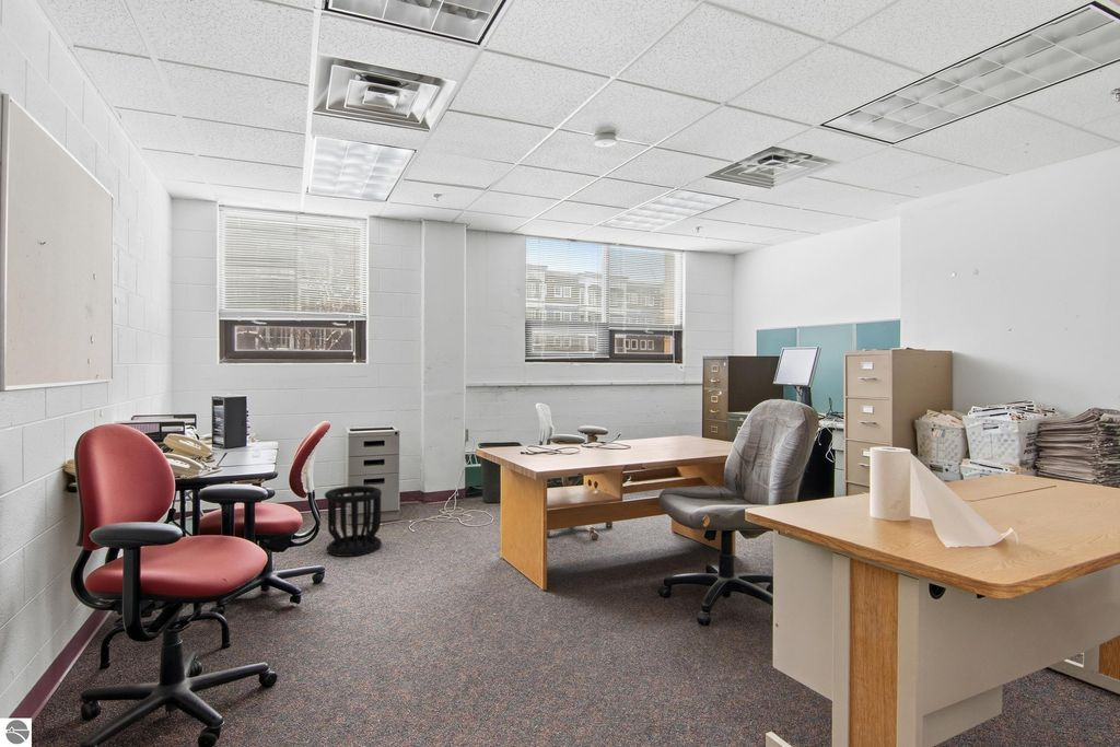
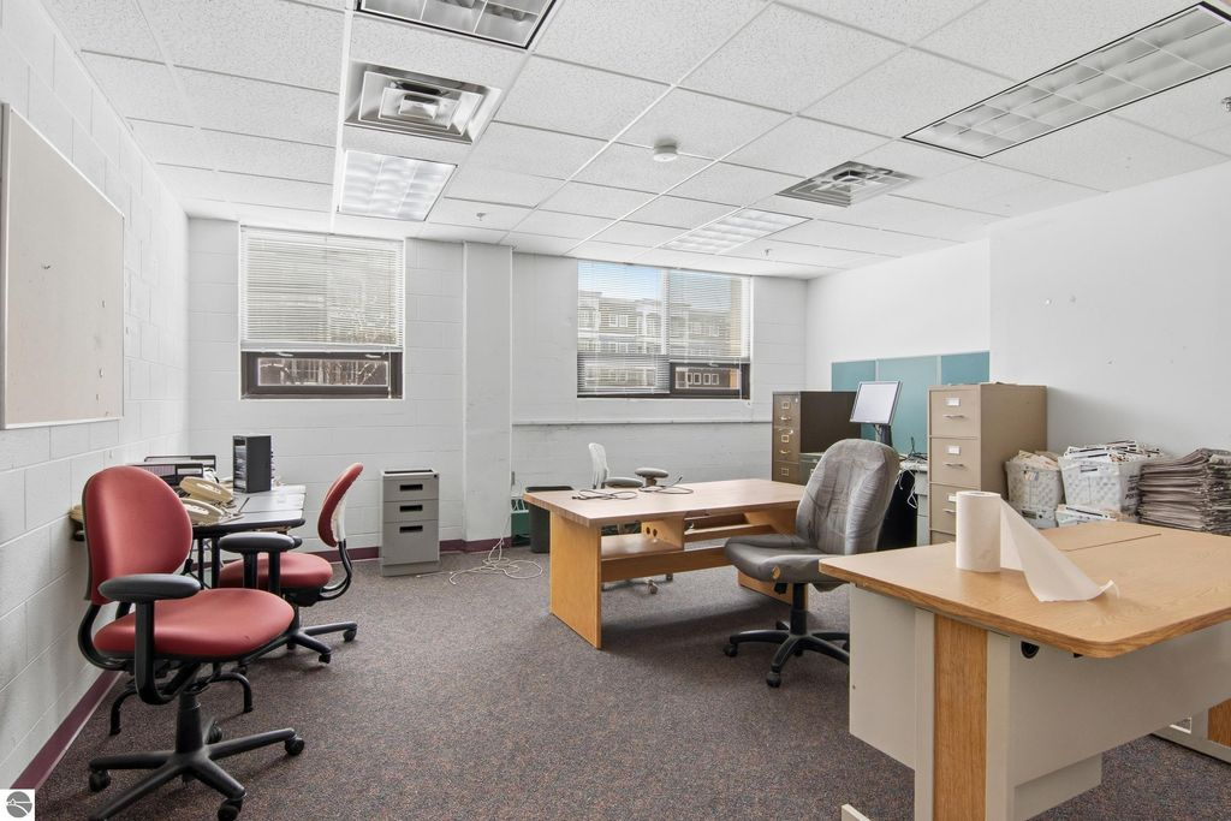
- wastebasket (353, 520)
